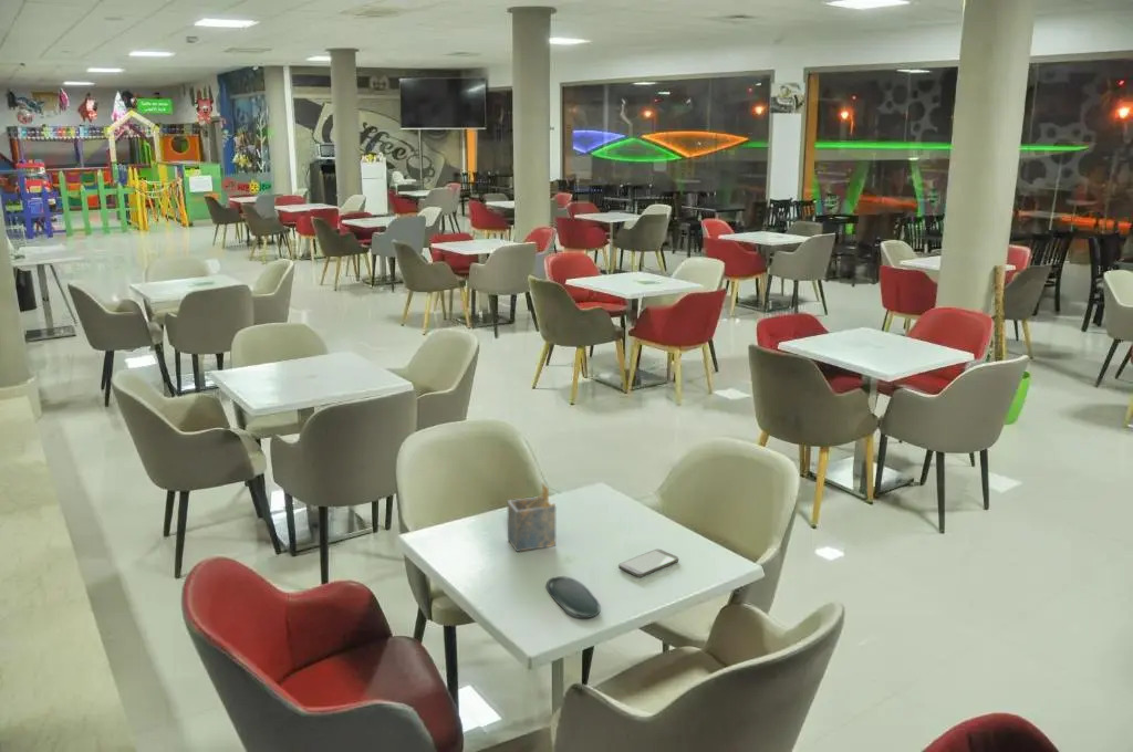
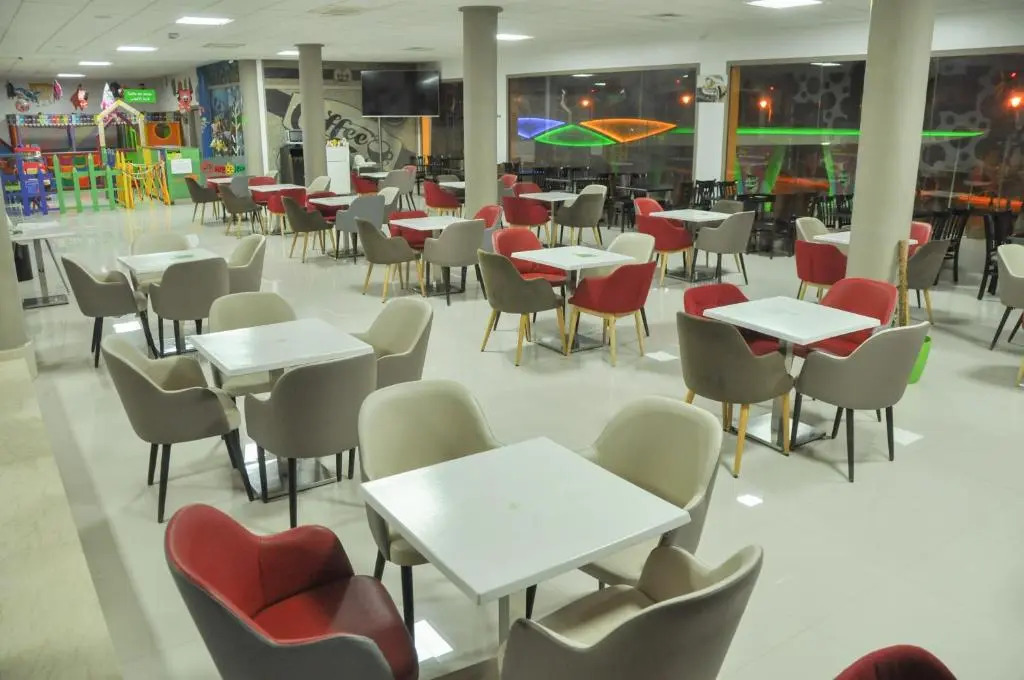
- smartphone (648, 563)
- napkin holder (531, 515)
- oval tray (572, 596)
